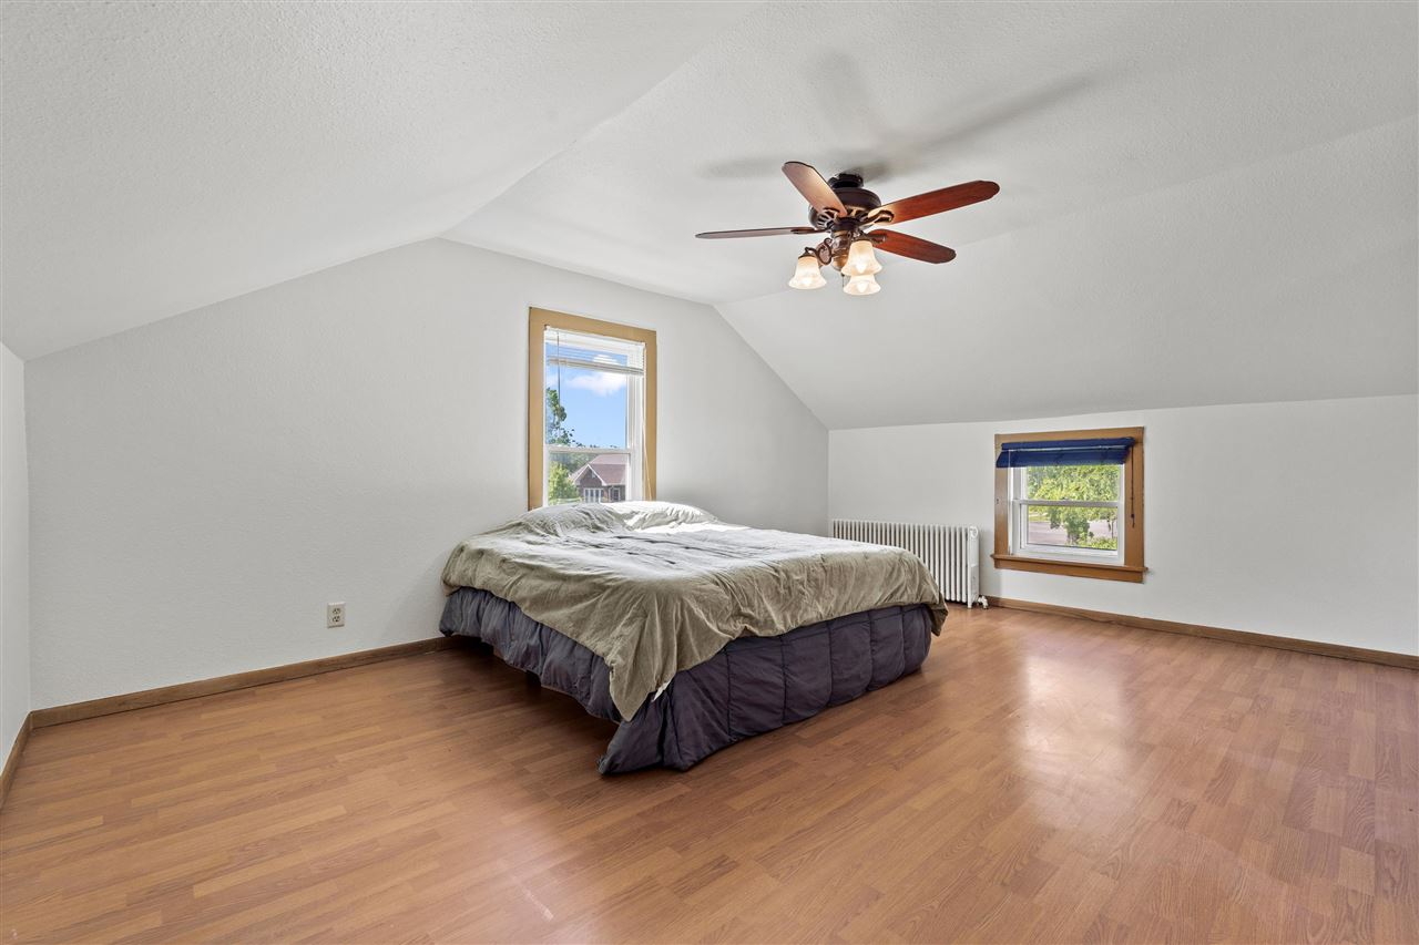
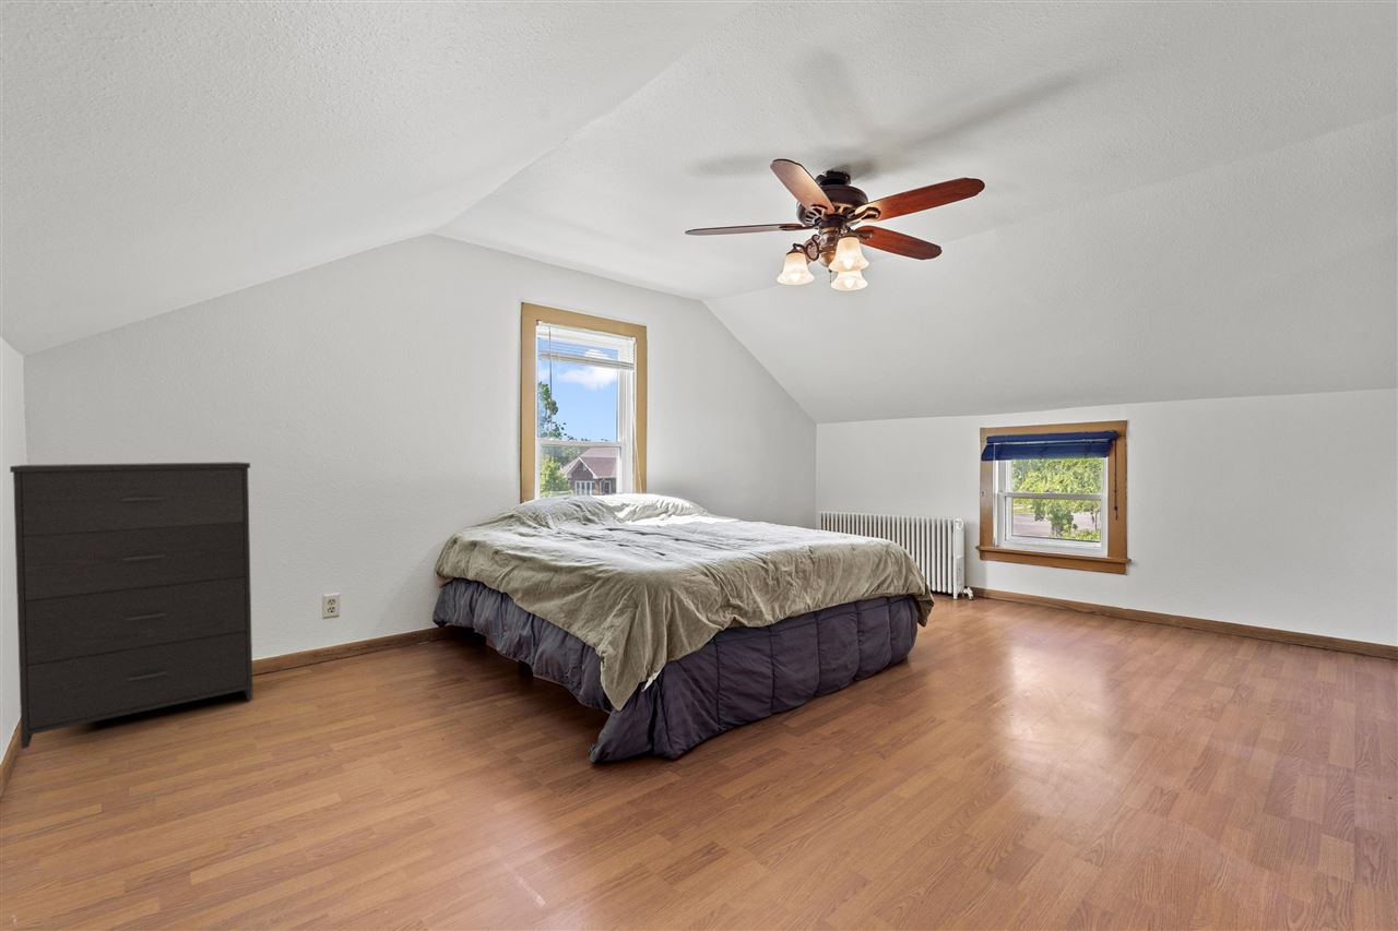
+ dresser (143, 586)
